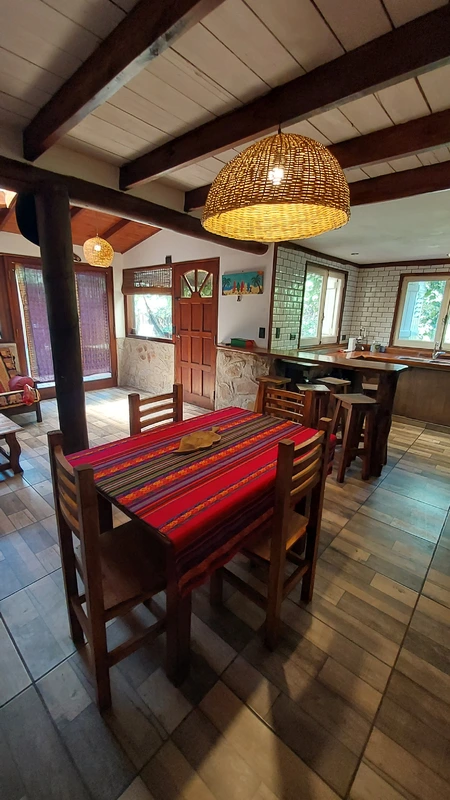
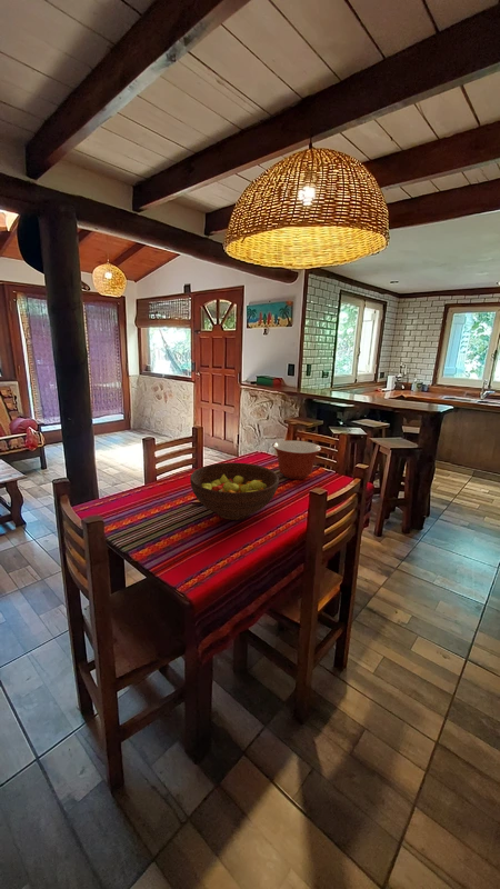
+ mixing bowl (296, 460)
+ fruit bowl (233, 495)
